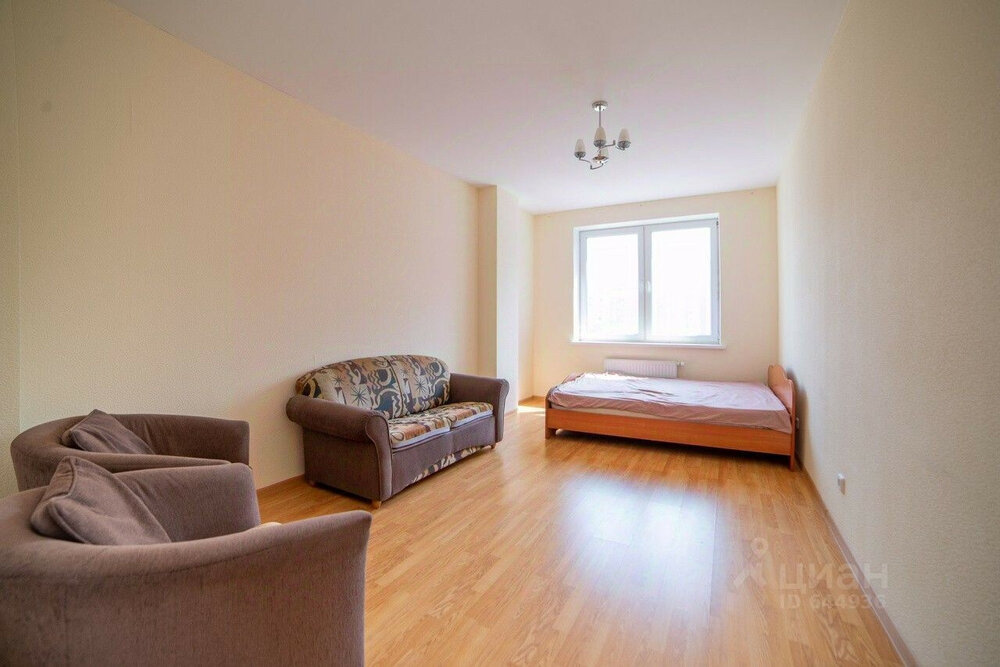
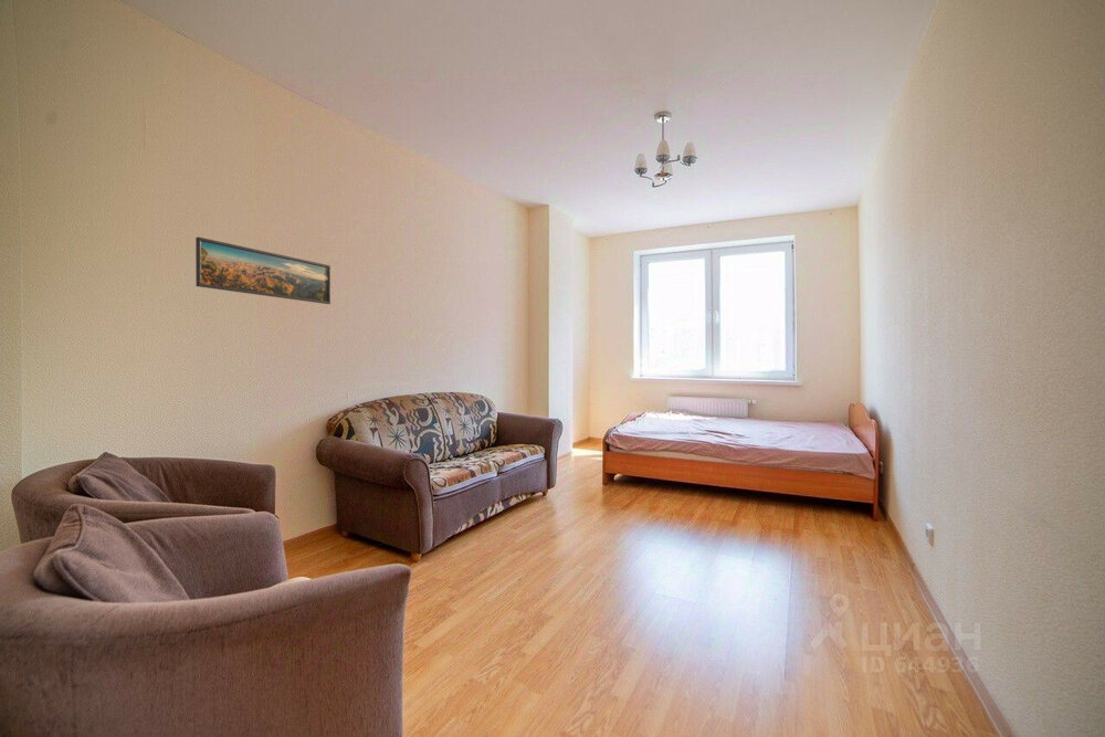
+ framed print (271, 274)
